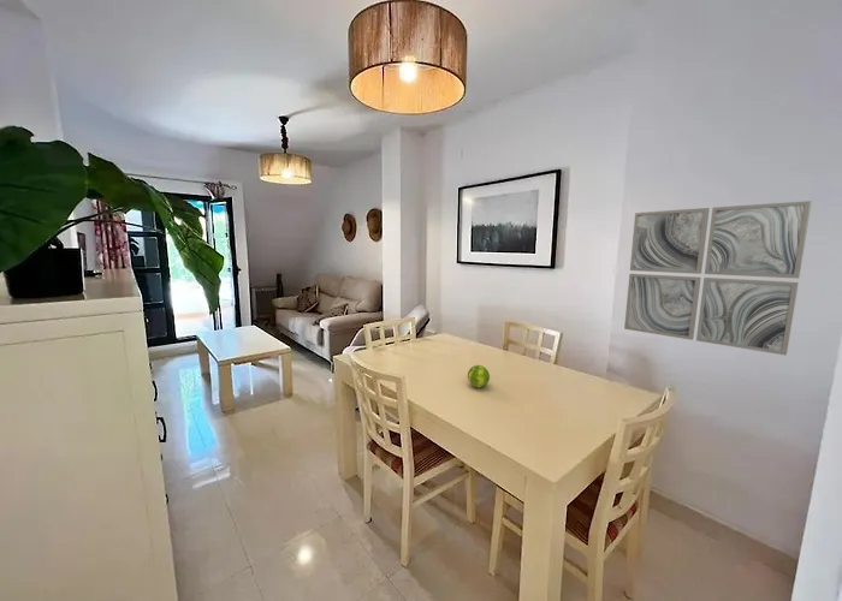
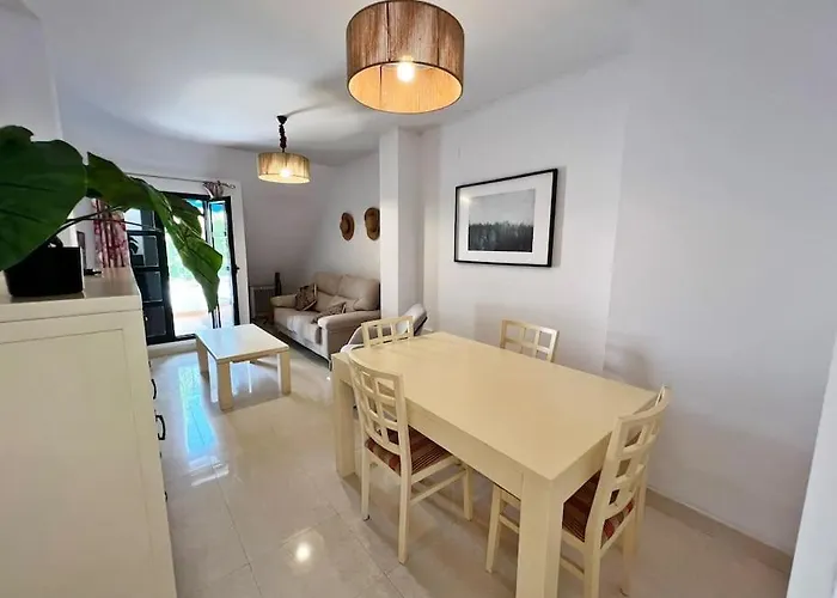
- wall art (700, 273)
- fruit (478, 376)
